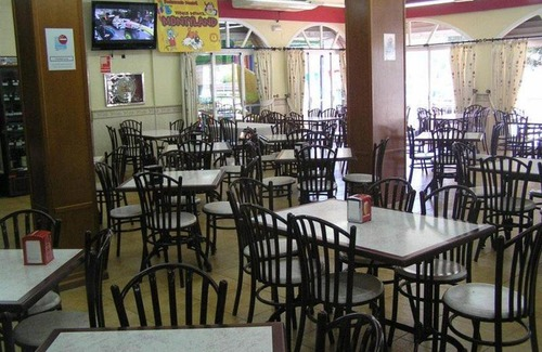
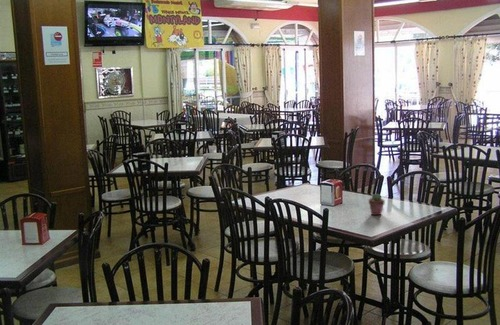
+ potted succulent (376, 203)
